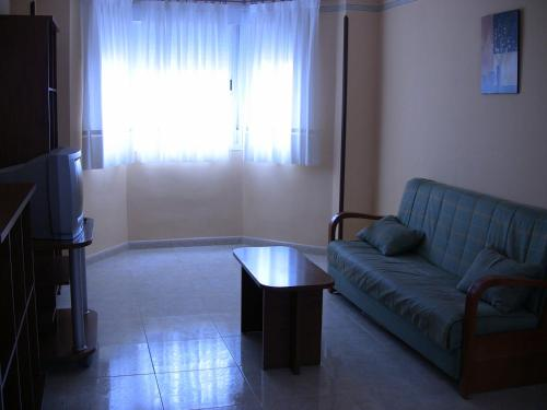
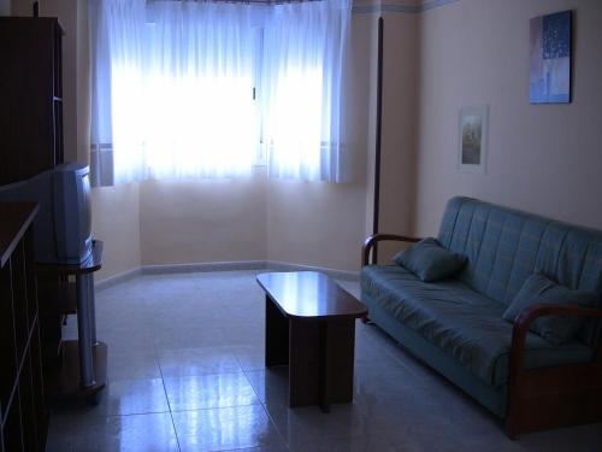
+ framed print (472, 140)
